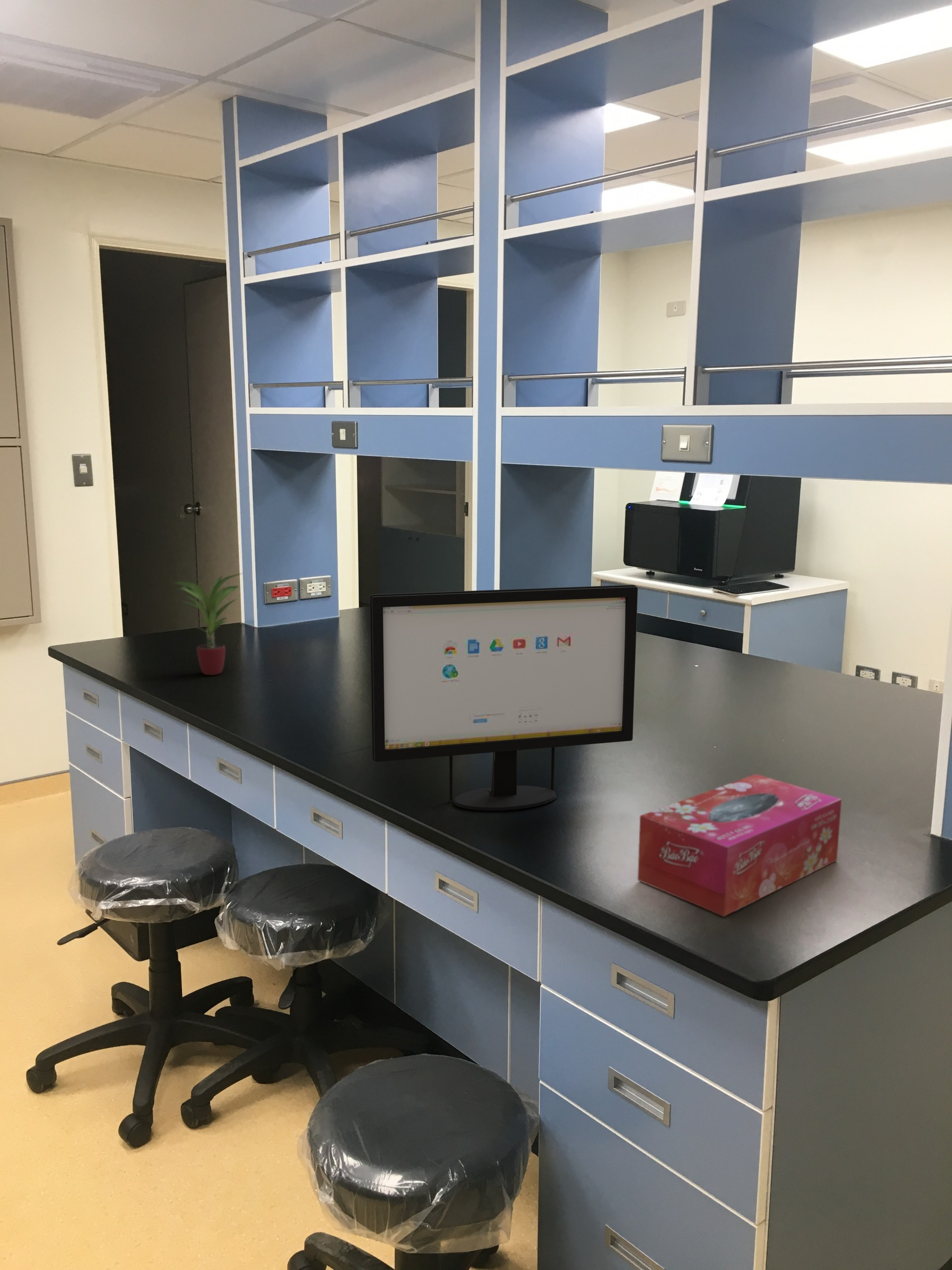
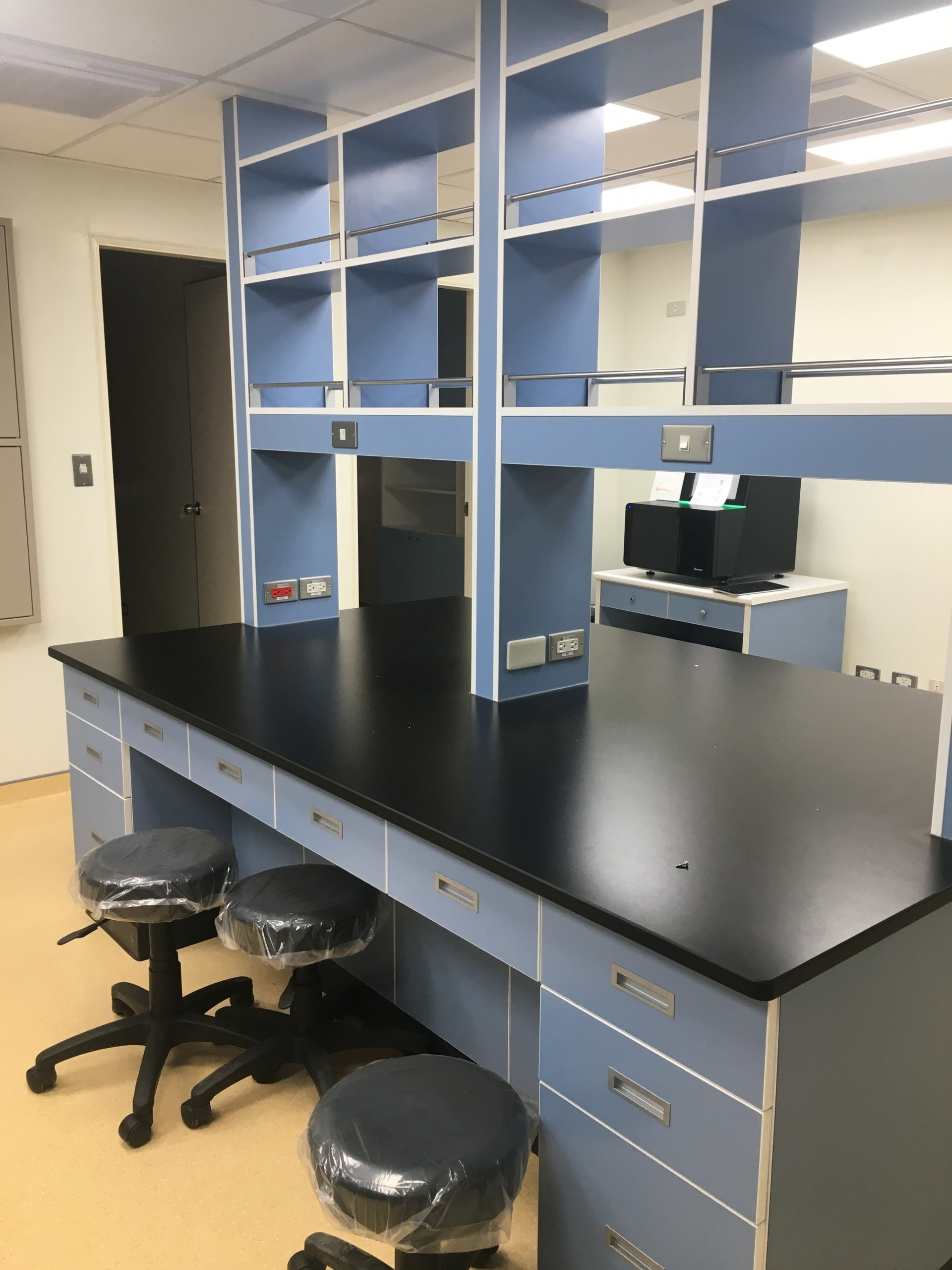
- tissue box (741, 838)
- potted plant (206, 625)
- computer monitor (507, 698)
